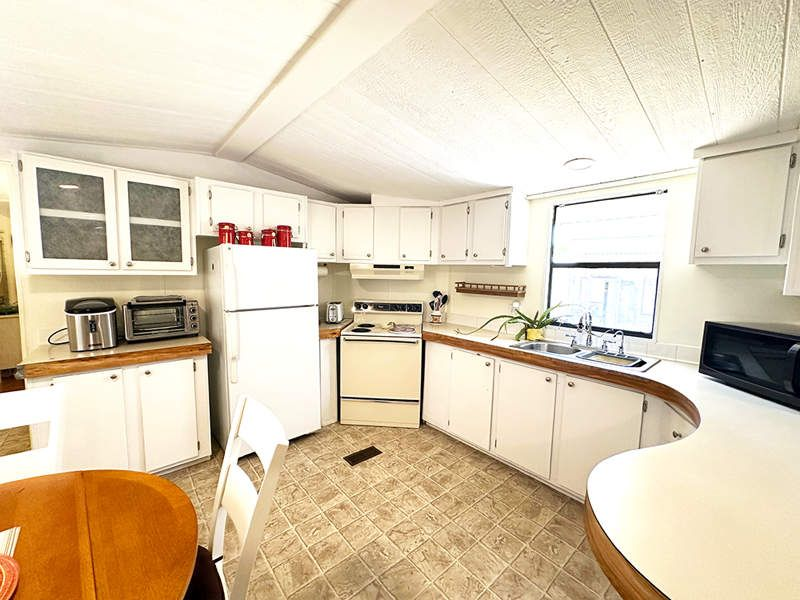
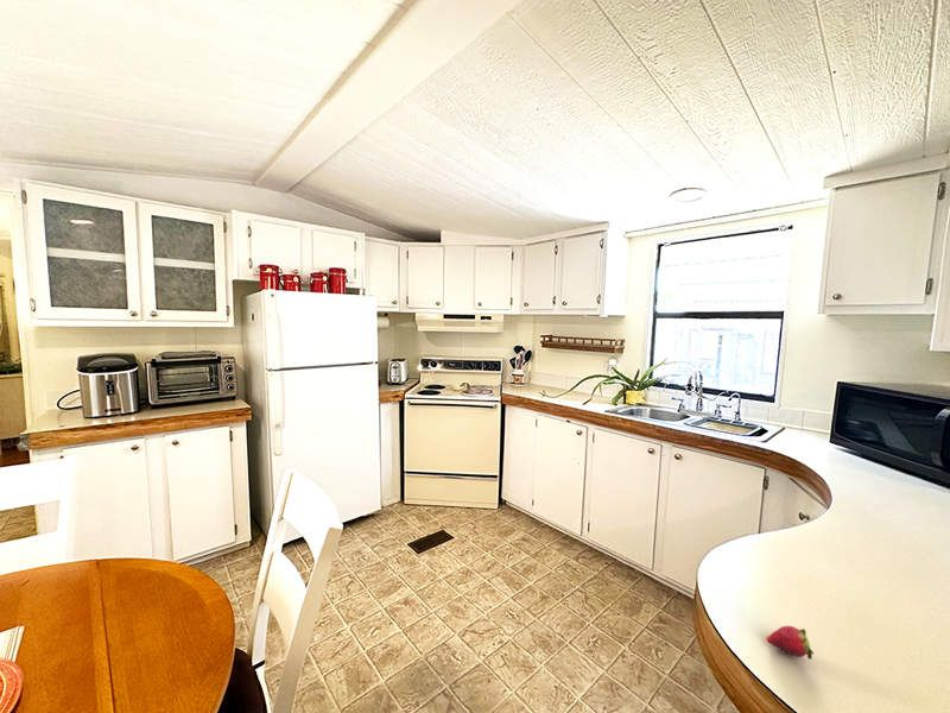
+ fruit (788, 638)
